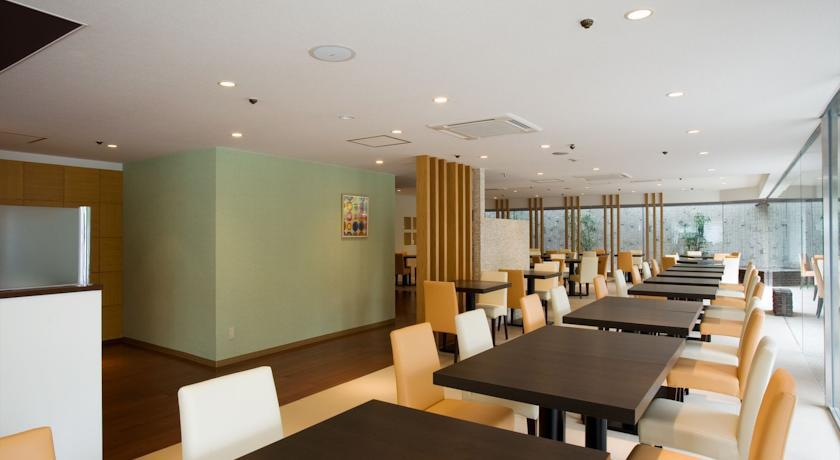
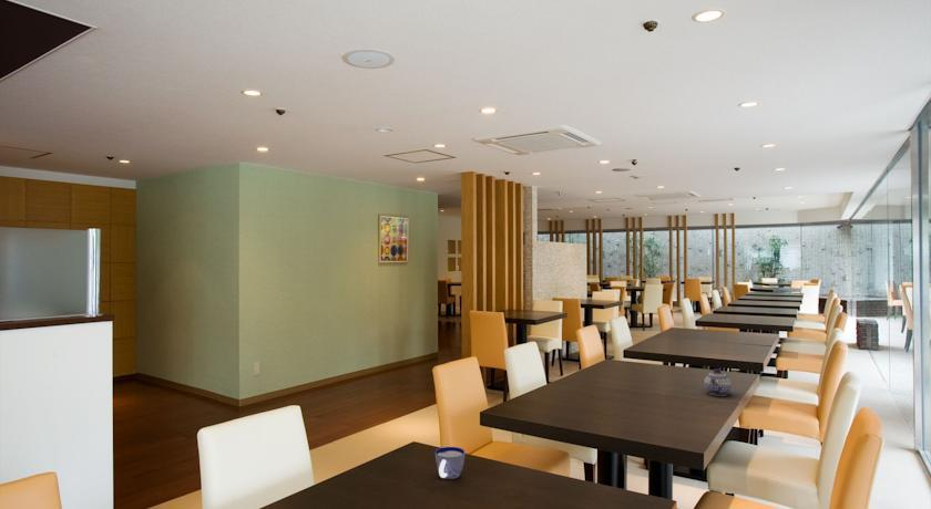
+ cup (448, 465)
+ teapot (717, 381)
